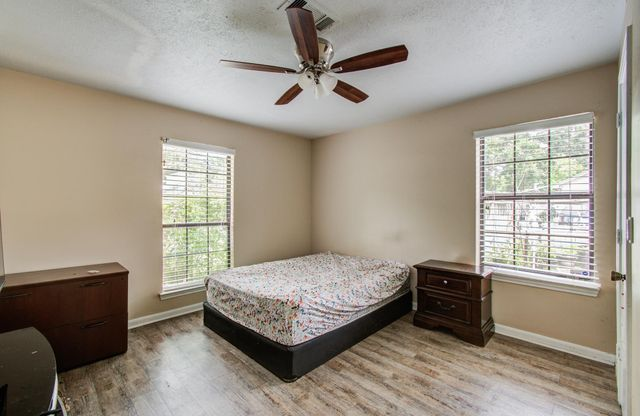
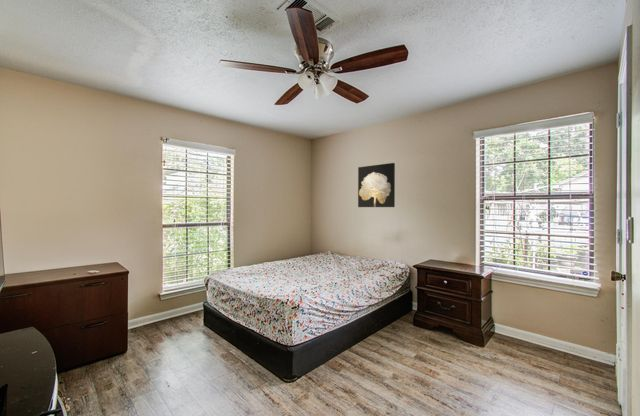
+ wall art (375, 186)
